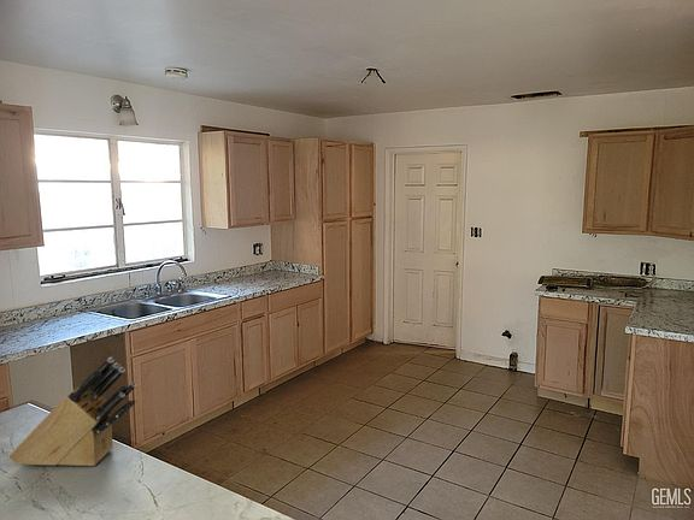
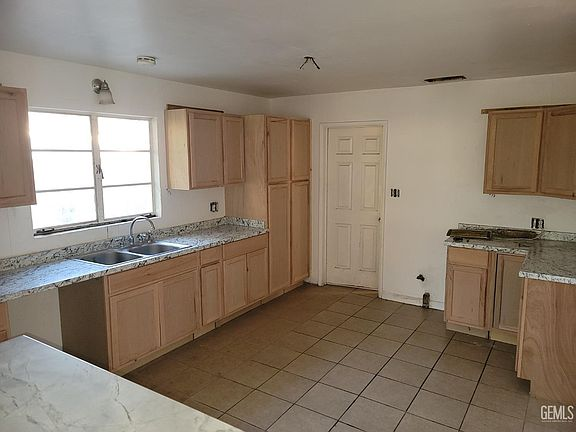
- knife block (73, 409)
